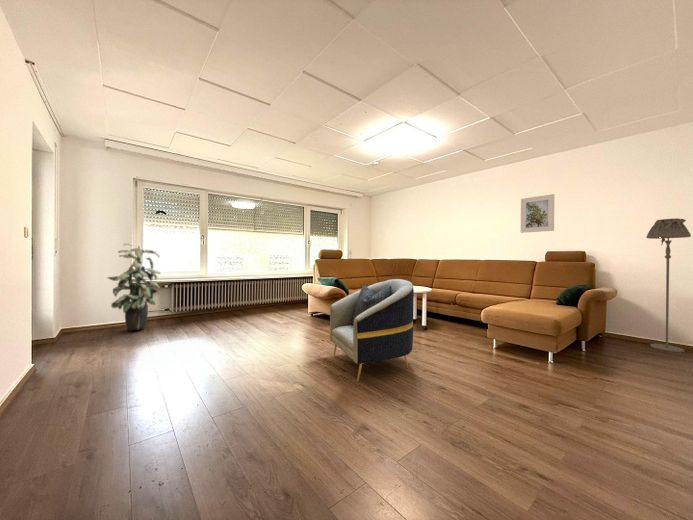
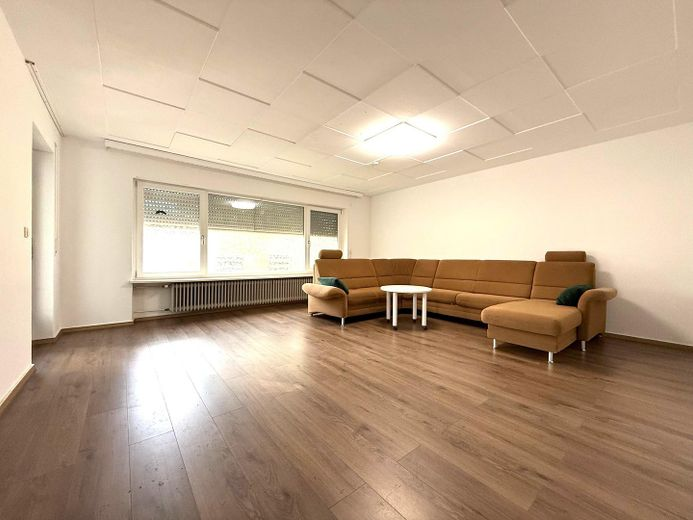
- armchair (374, 321)
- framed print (536, 214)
- indoor plant (134, 286)
- floor lamp (667, 284)
